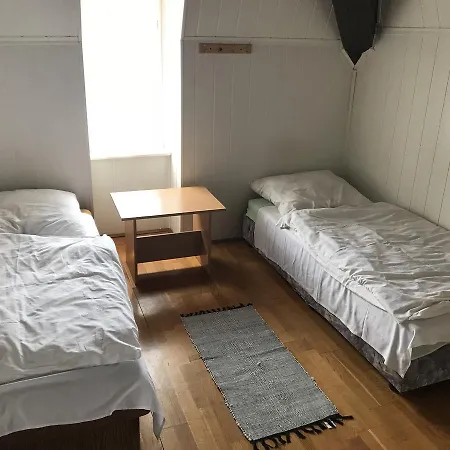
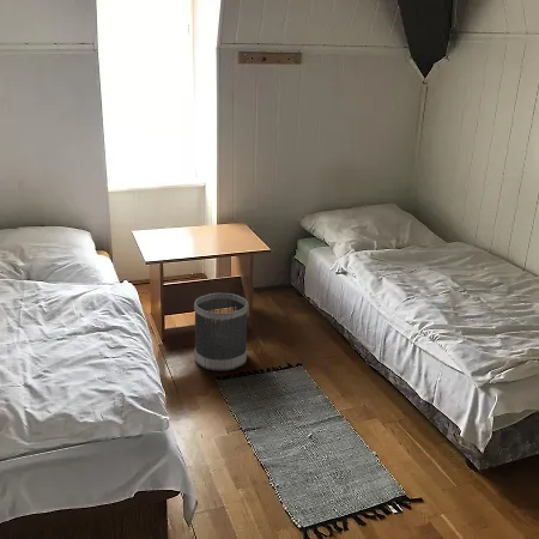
+ wastebasket (220, 331)
